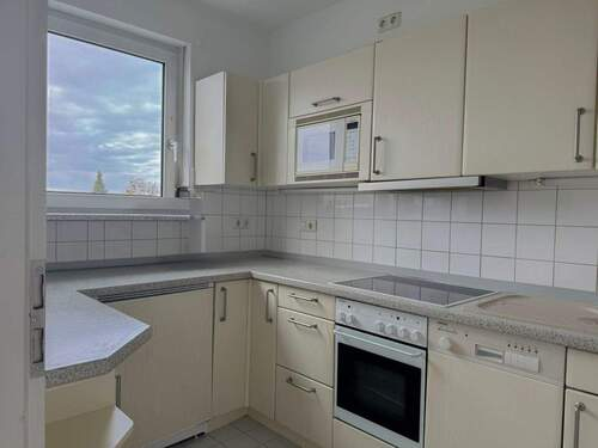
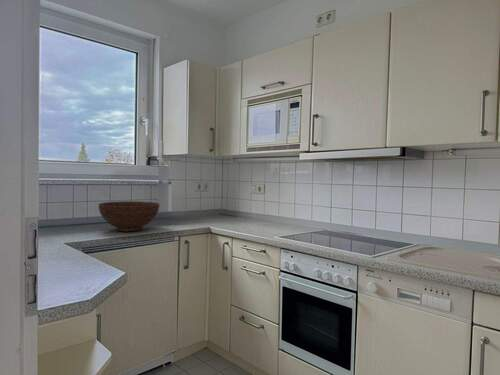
+ fruit bowl (129, 216)
